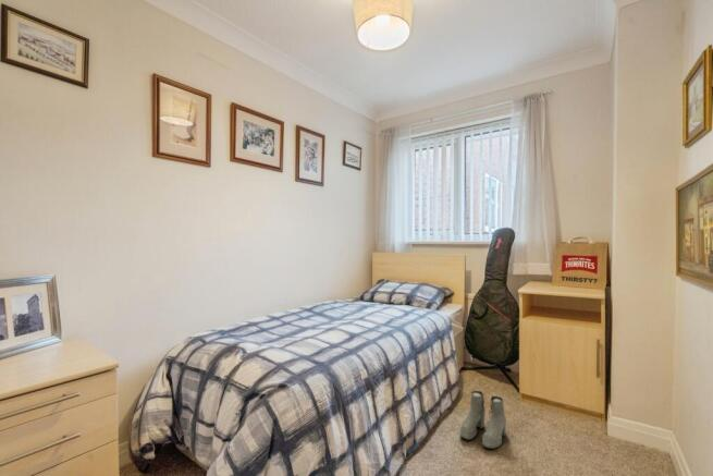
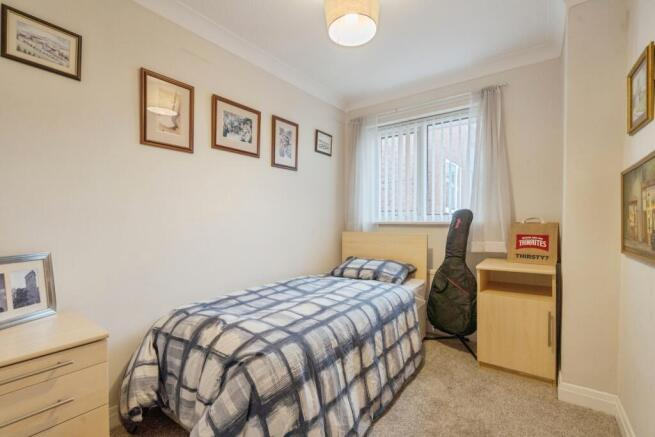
- boots (483, 416)
